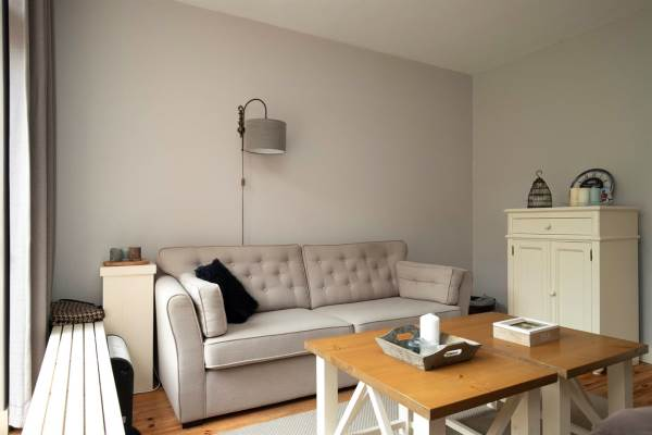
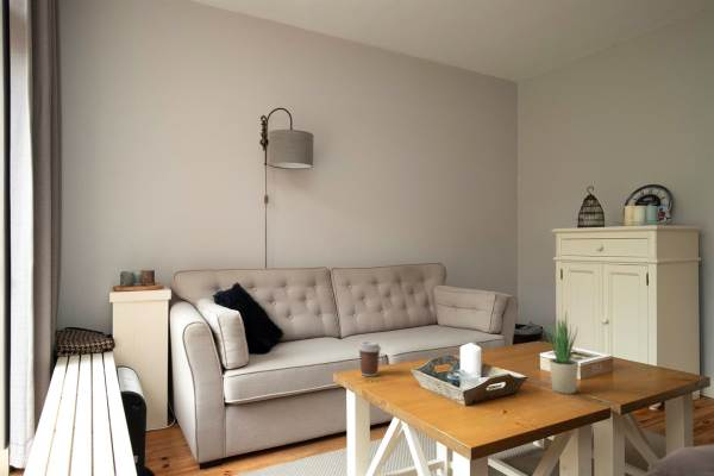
+ coffee cup (369, 358)
+ potted plant (560, 349)
